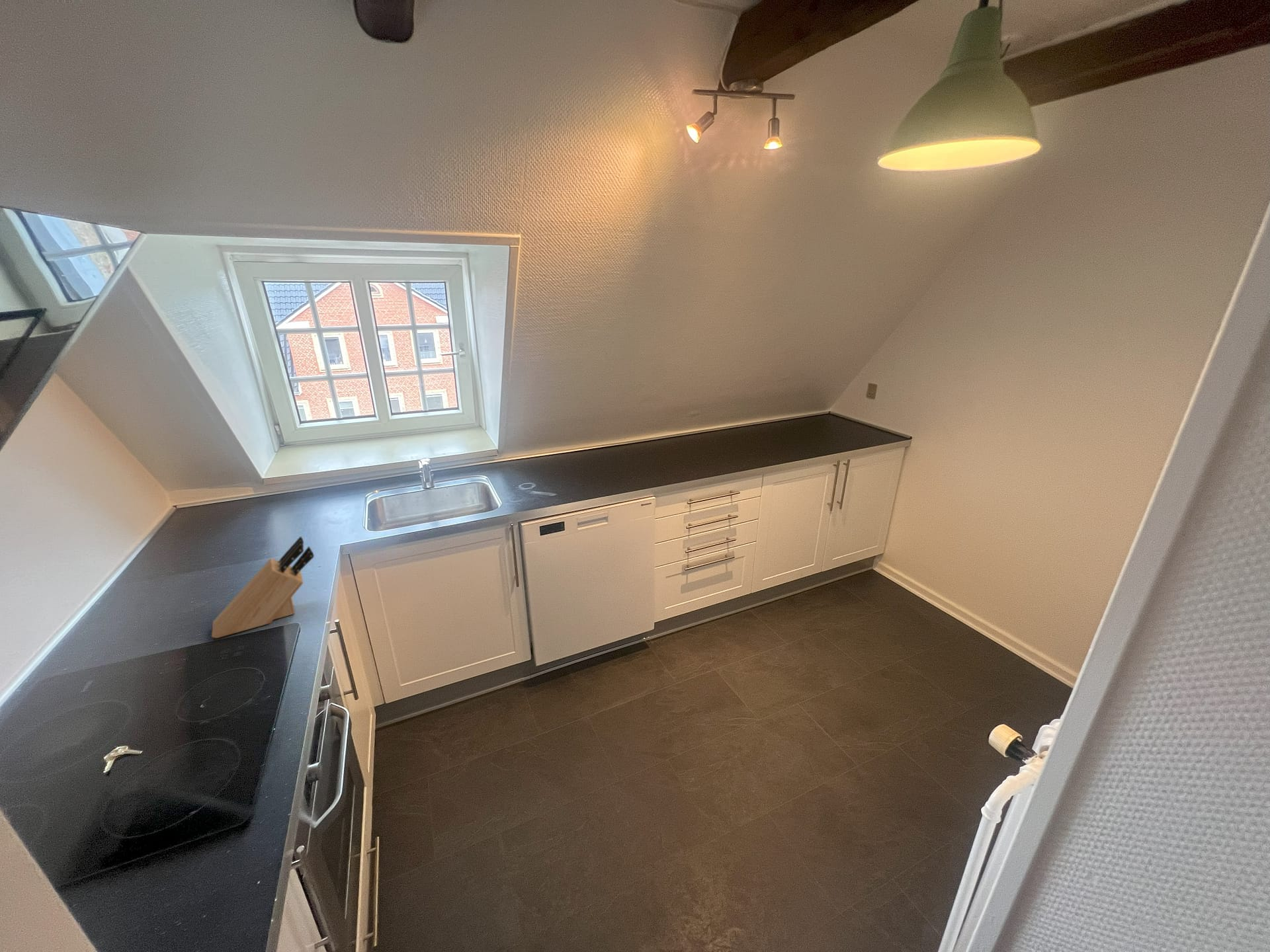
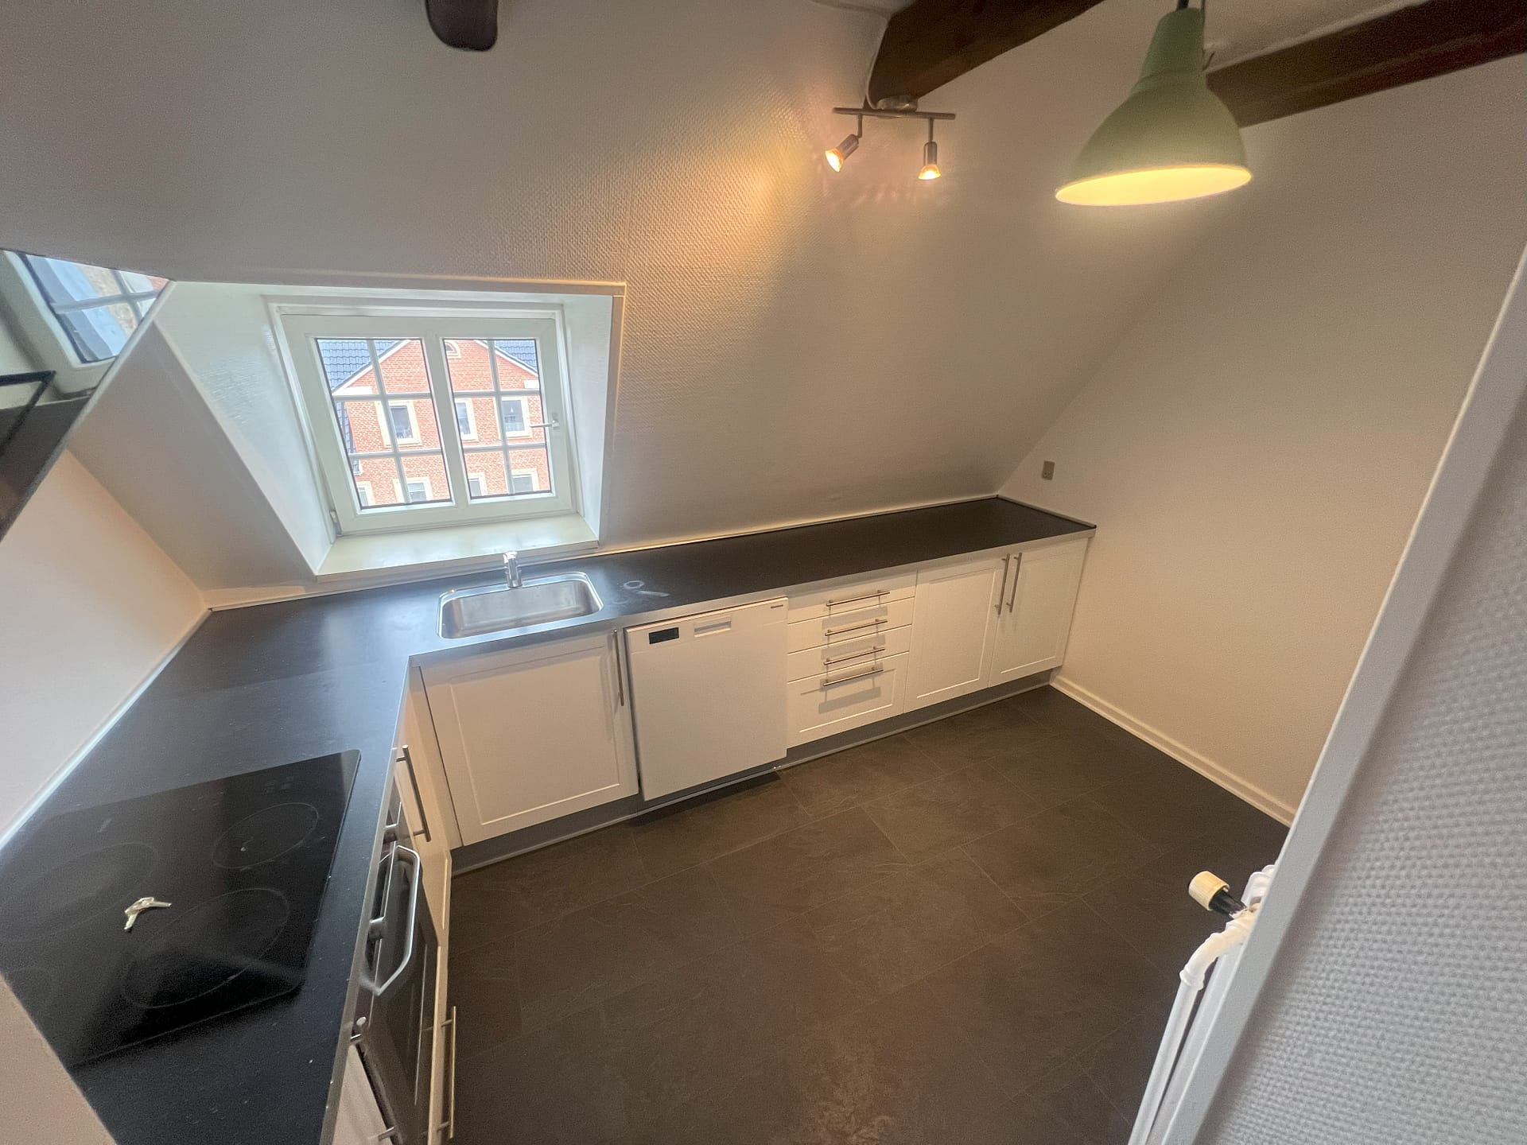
- knife block (263, 583)
